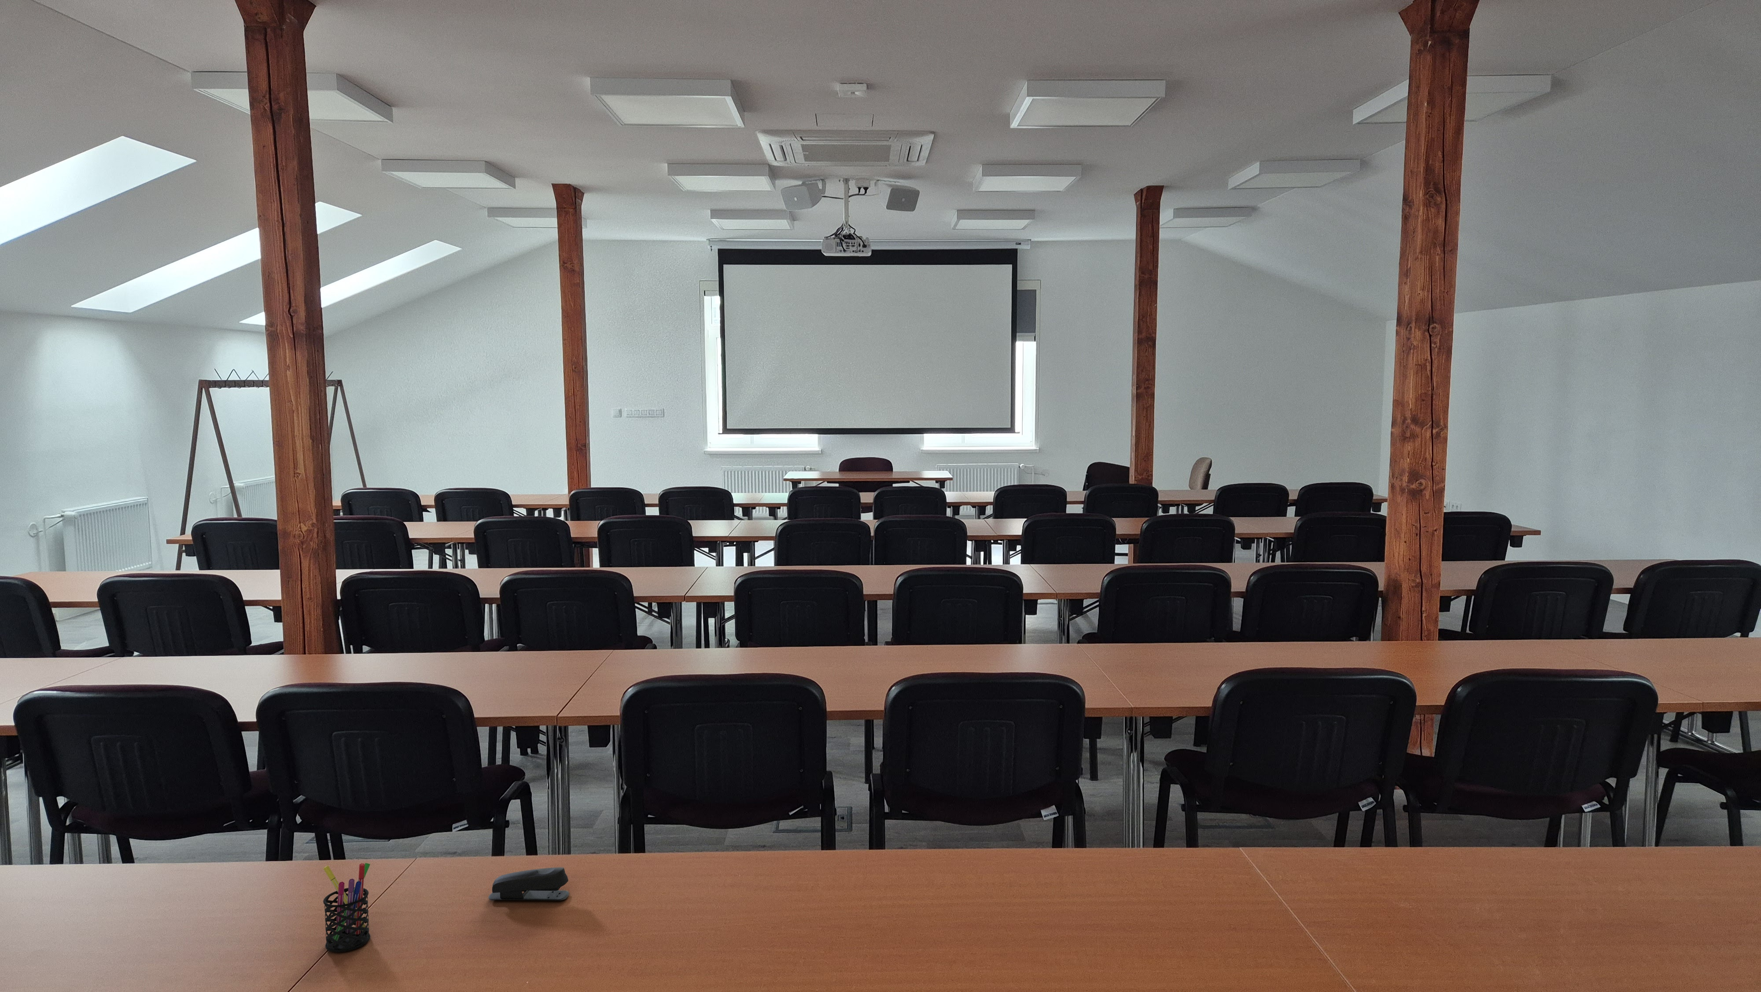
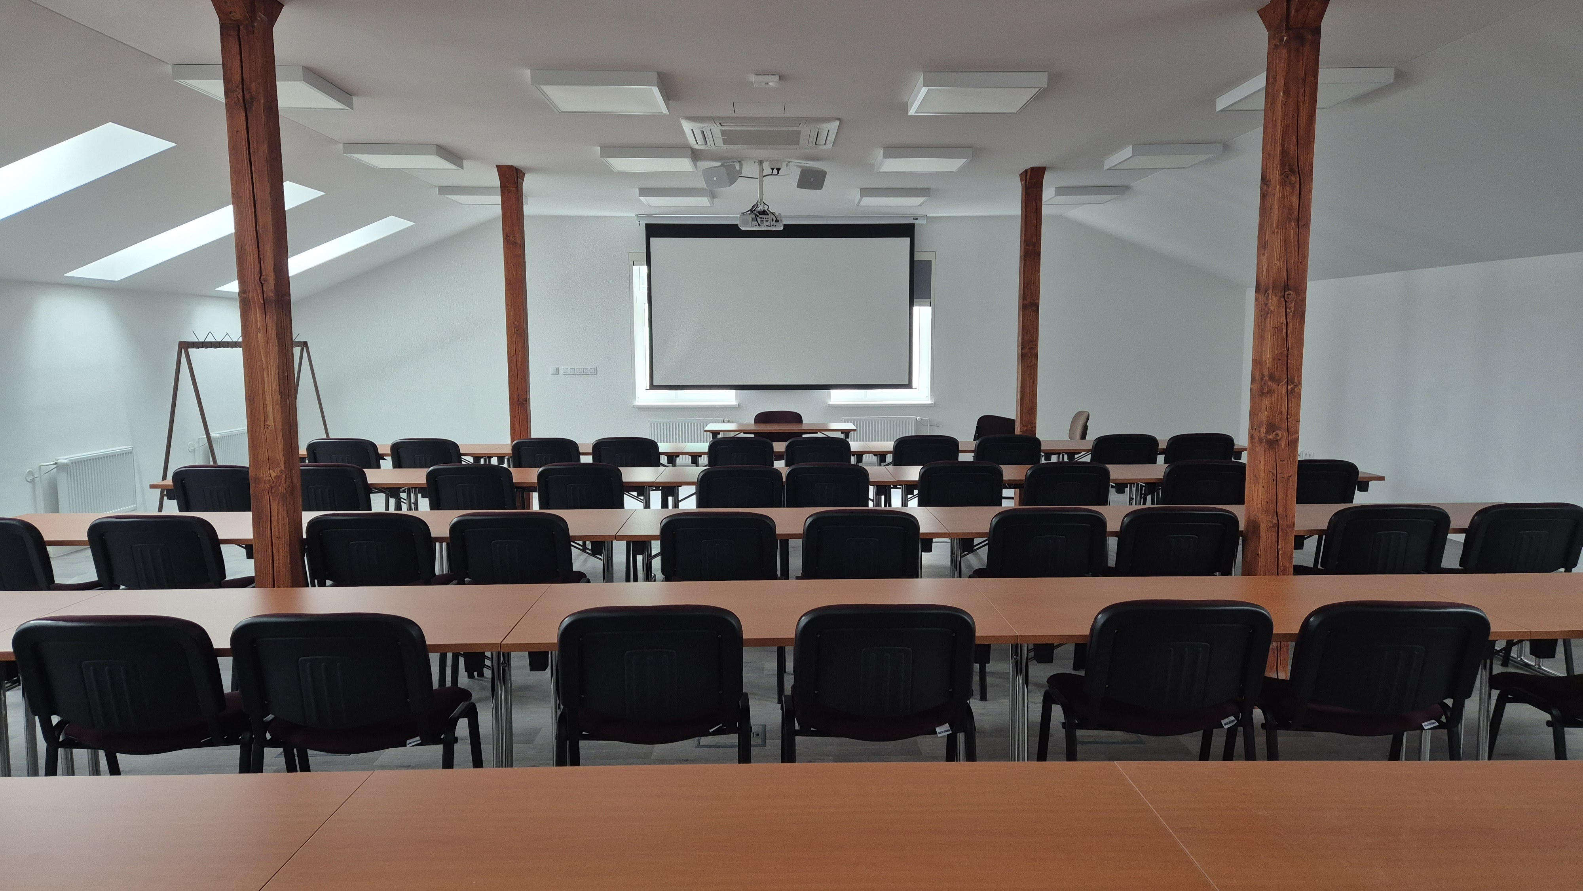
- stapler (529, 882)
- pen holder (352, 900)
